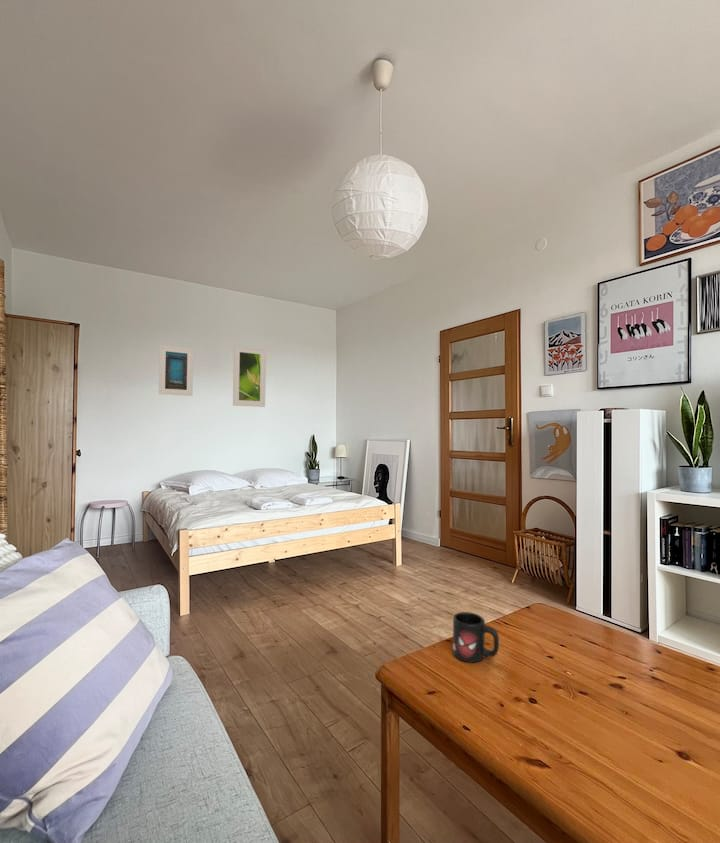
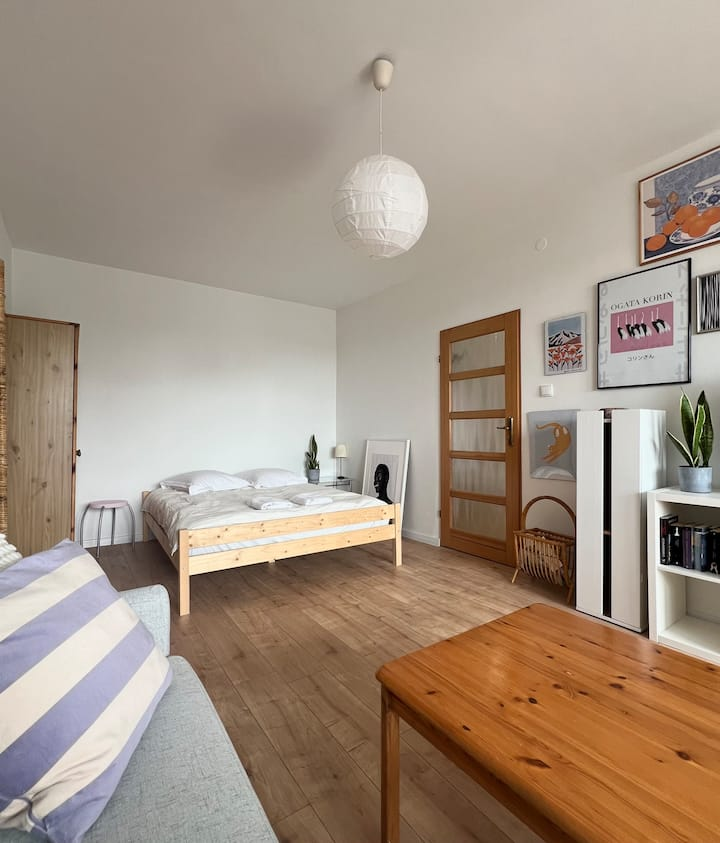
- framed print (176, 370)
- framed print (249, 376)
- mug (475, 637)
